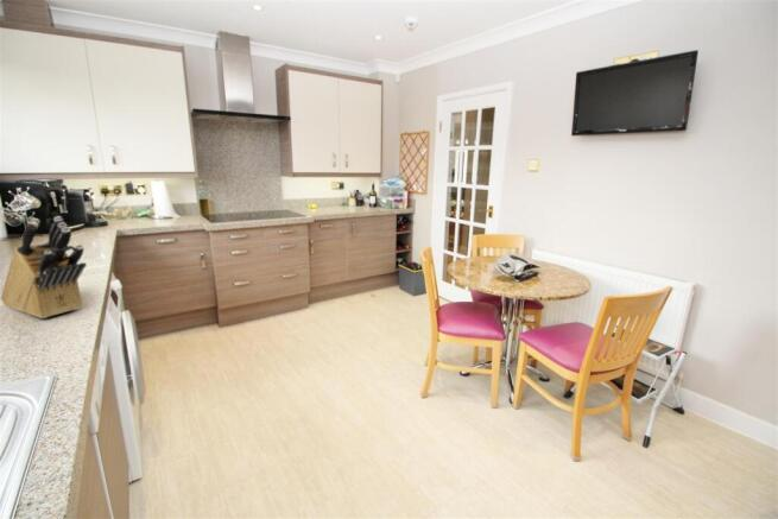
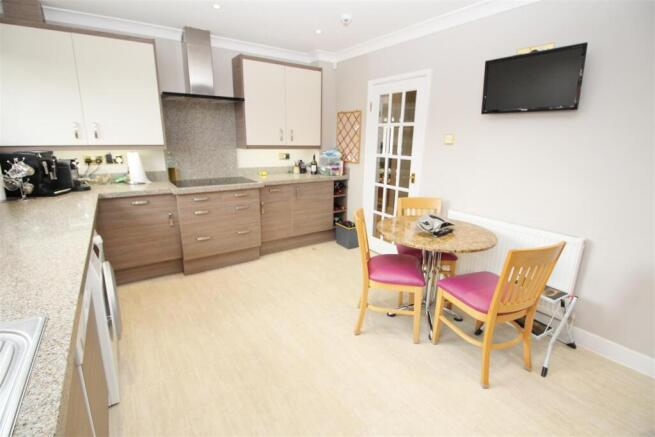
- knife block (39, 264)
